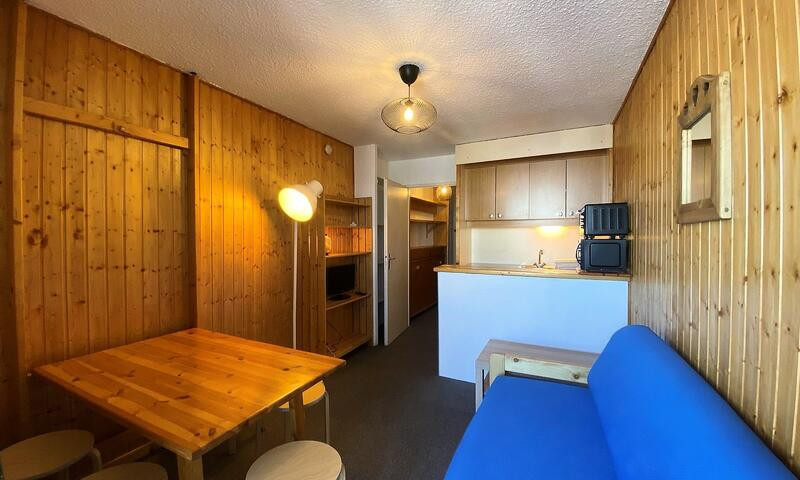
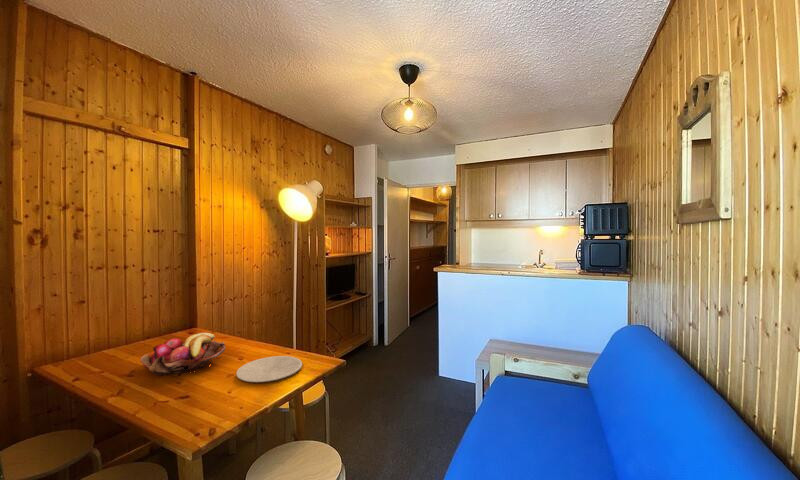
+ plate (270, 368)
+ fruit basket (186, 351)
